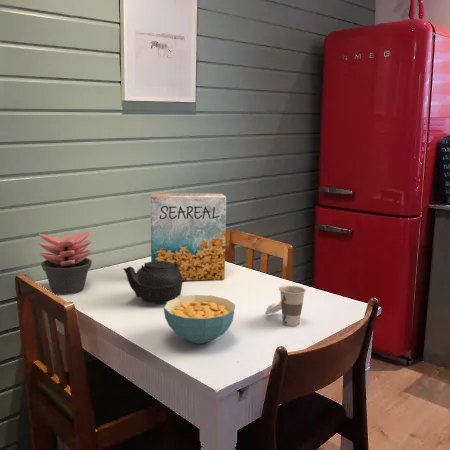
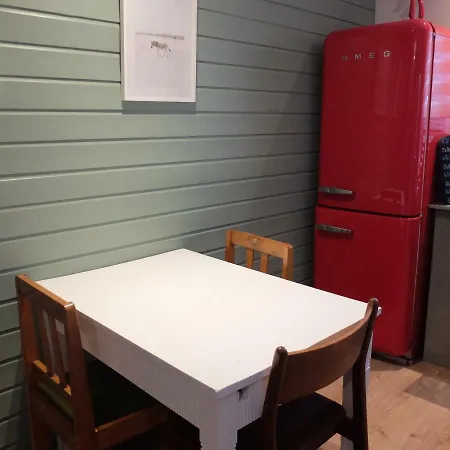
- cereal box (187, 236)
- cereal bowl (199, 322)
- cup (285, 304)
- teapot (153, 282)
- succulent plant (66, 262)
